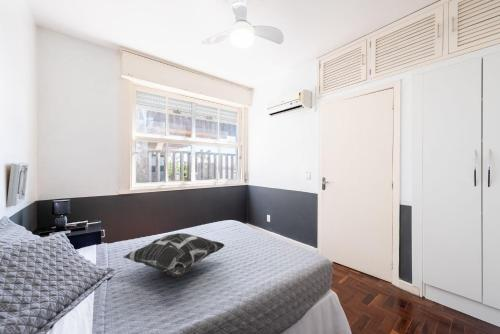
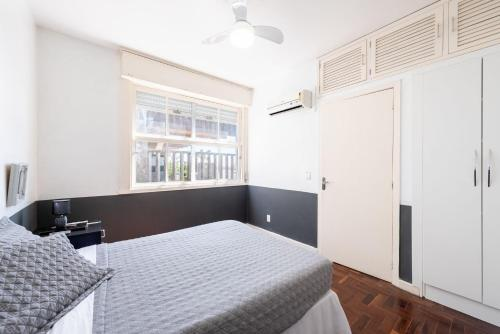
- decorative pillow (177, 251)
